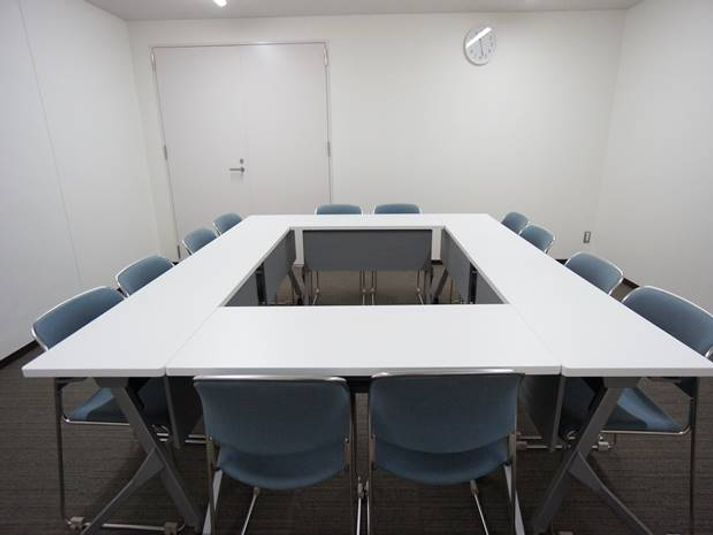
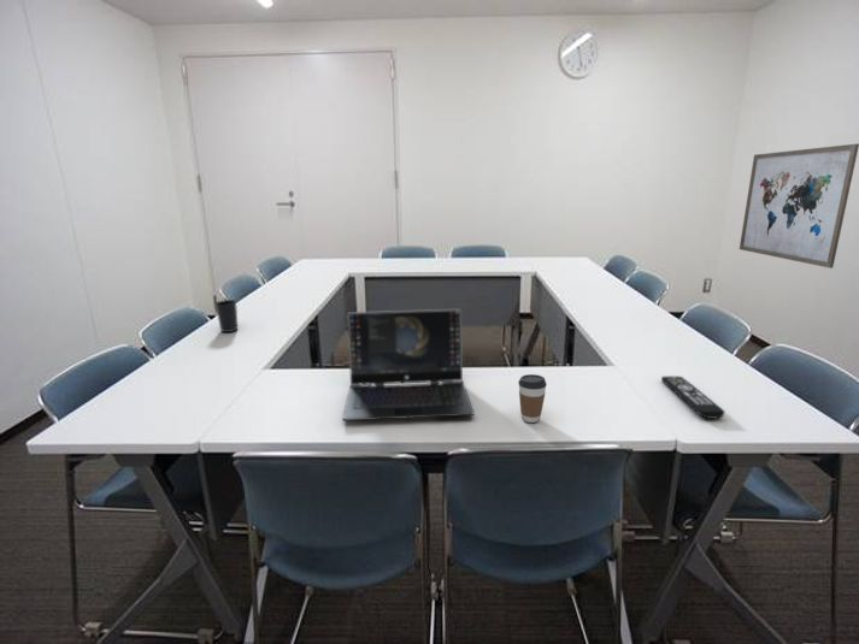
+ coffee cup (531, 398)
+ cup (226, 315)
+ remote control (690, 395)
+ wall art (789, 205)
+ laptop (406, 362)
